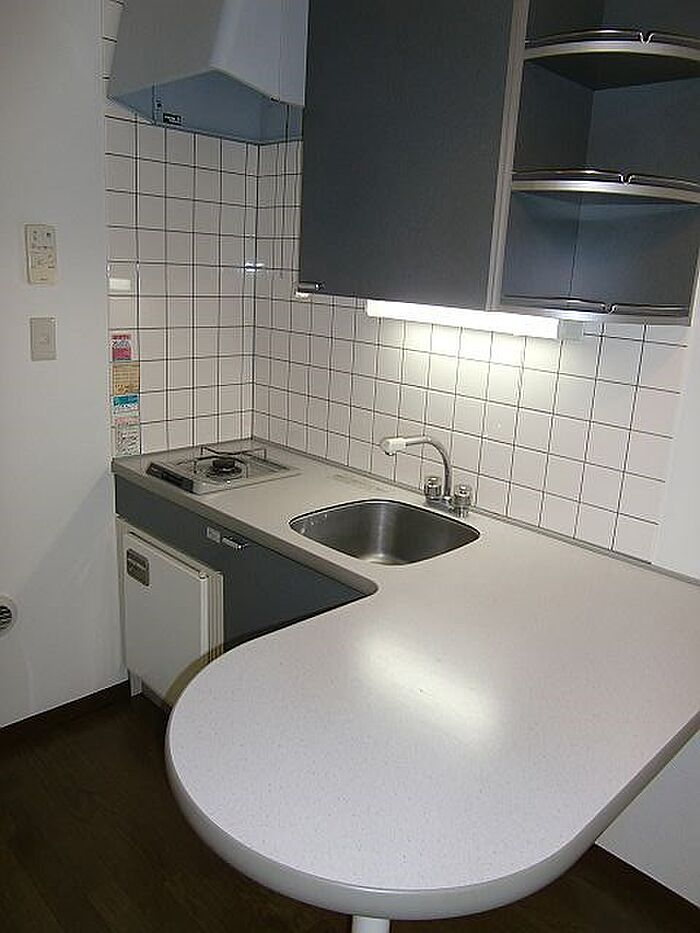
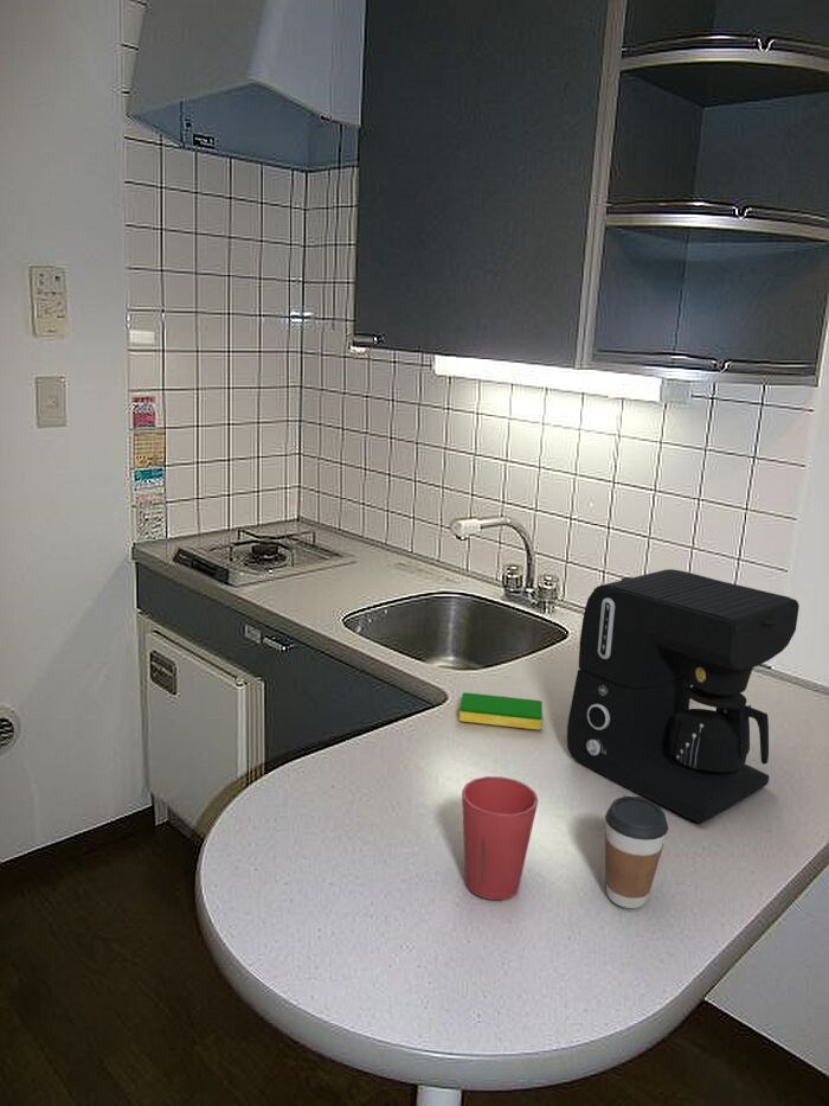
+ coffee cup (631, 854)
+ dish sponge (501, 710)
+ cup (495, 839)
+ coffee maker (683, 685)
